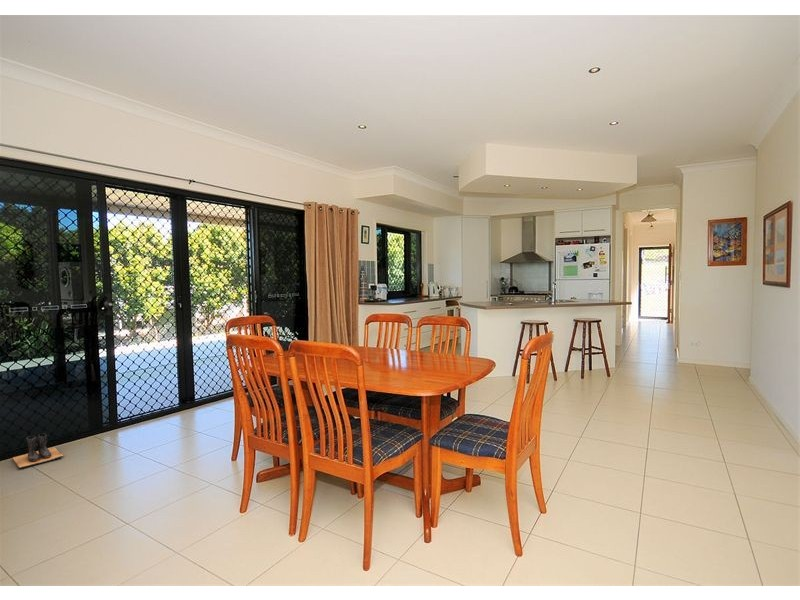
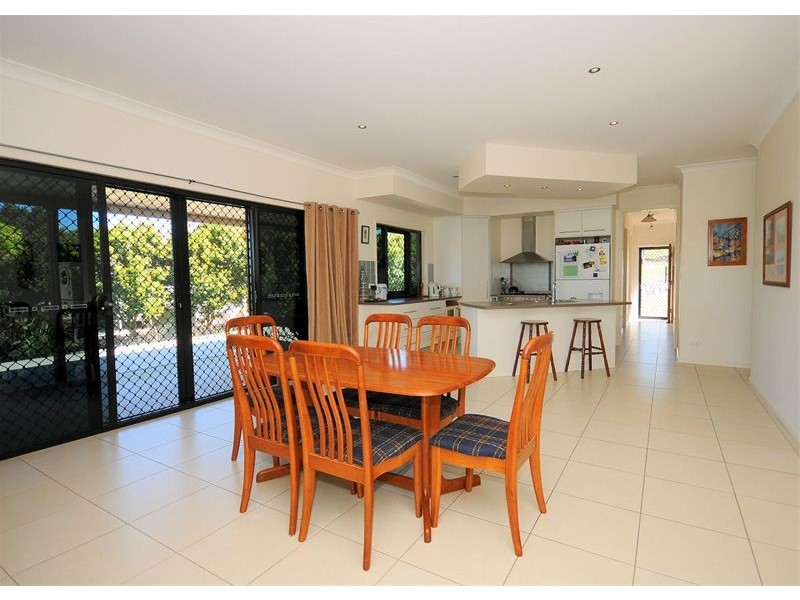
- boots (38, 447)
